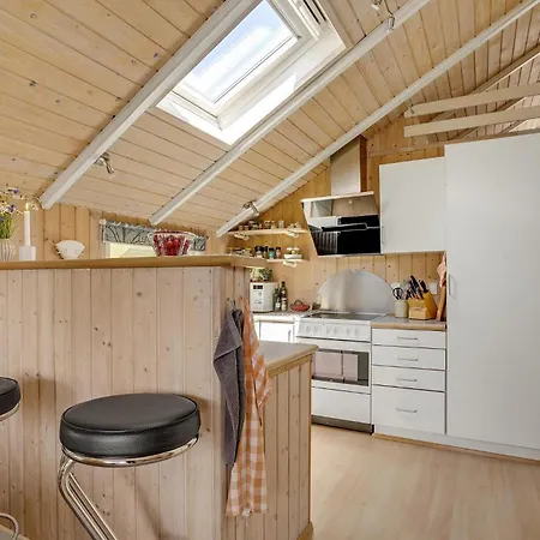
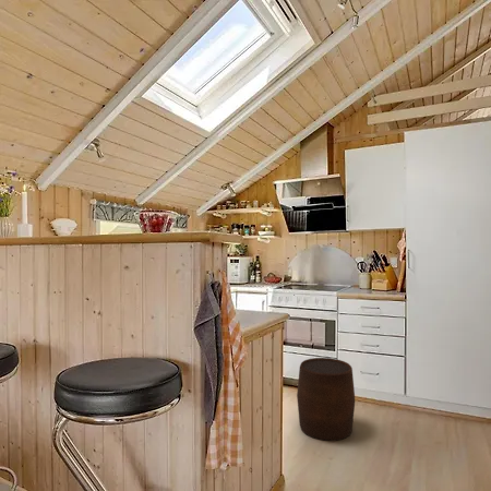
+ stool (325, 396)
